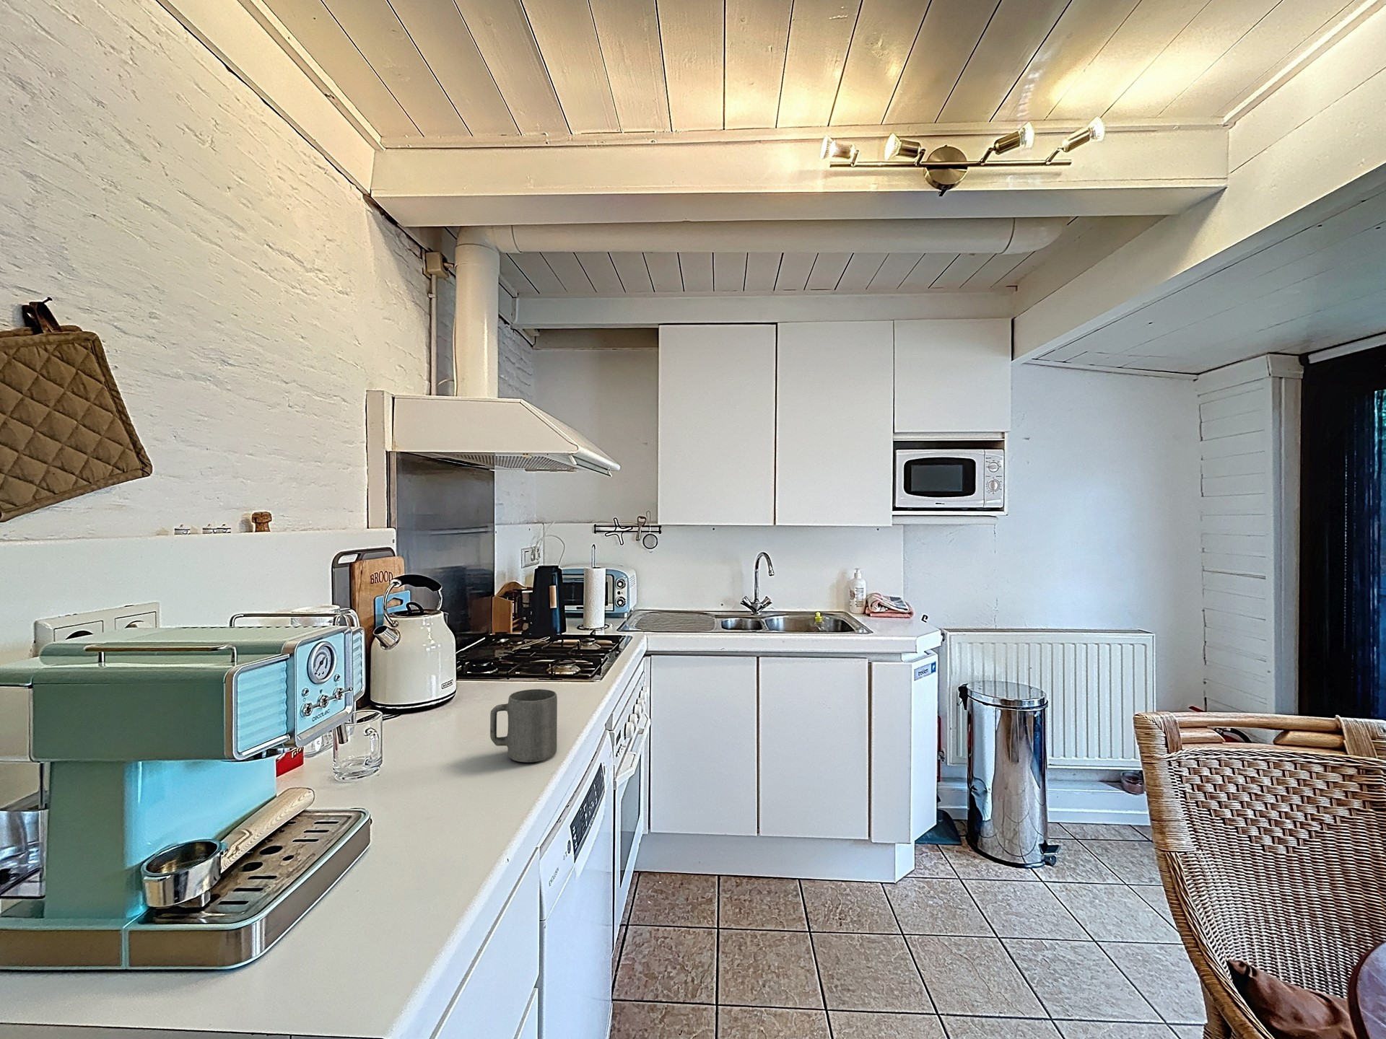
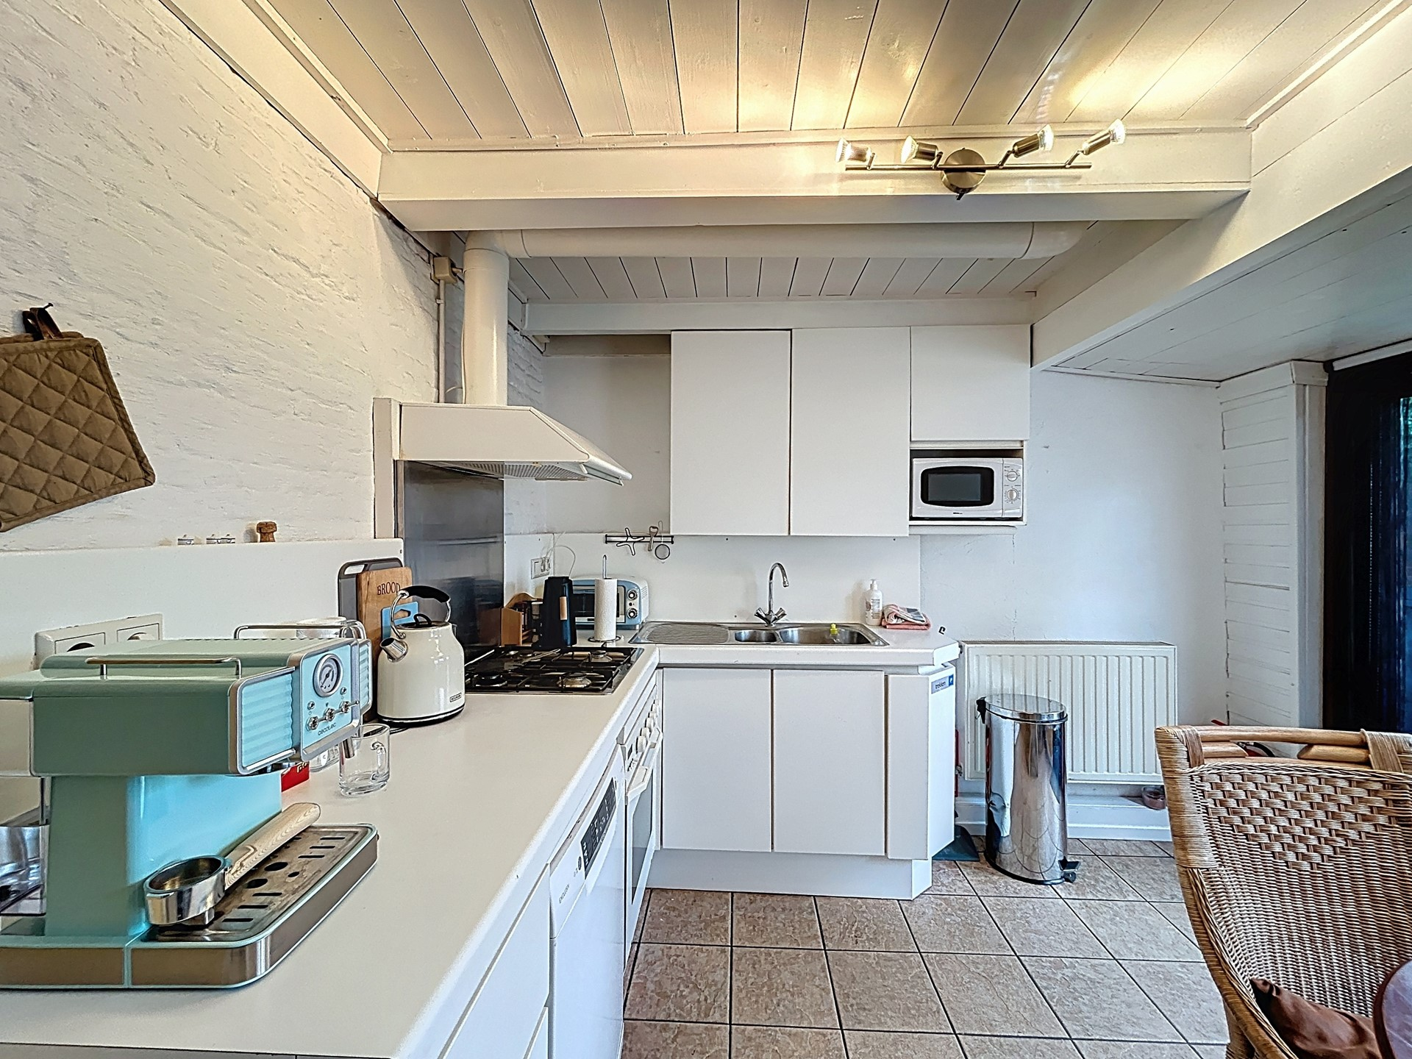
- mug (524, 725)
